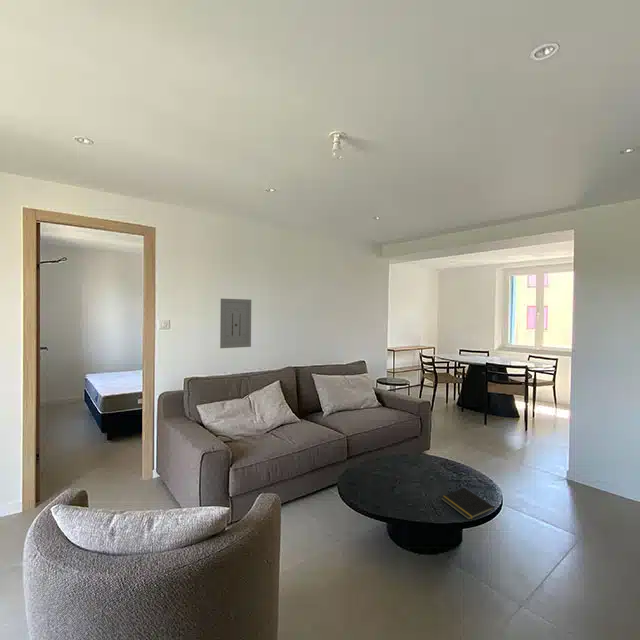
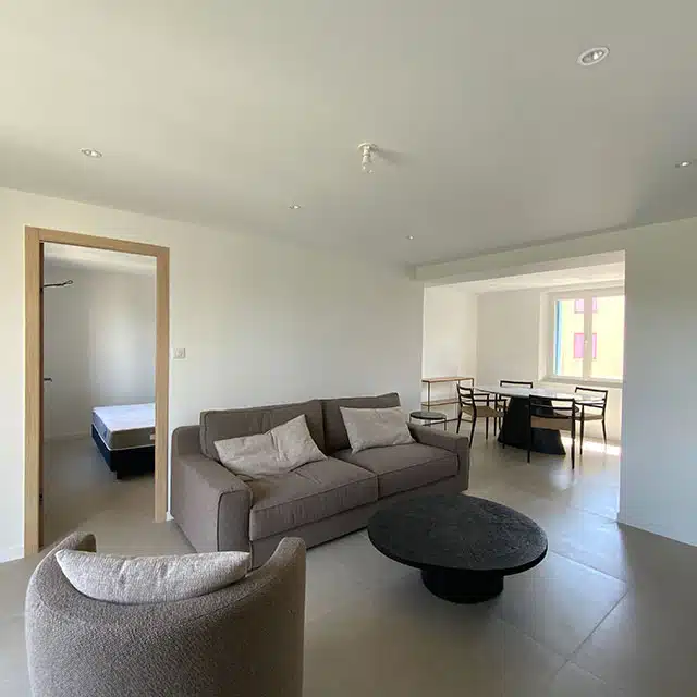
- wall art (236, 323)
- notepad (466, 502)
